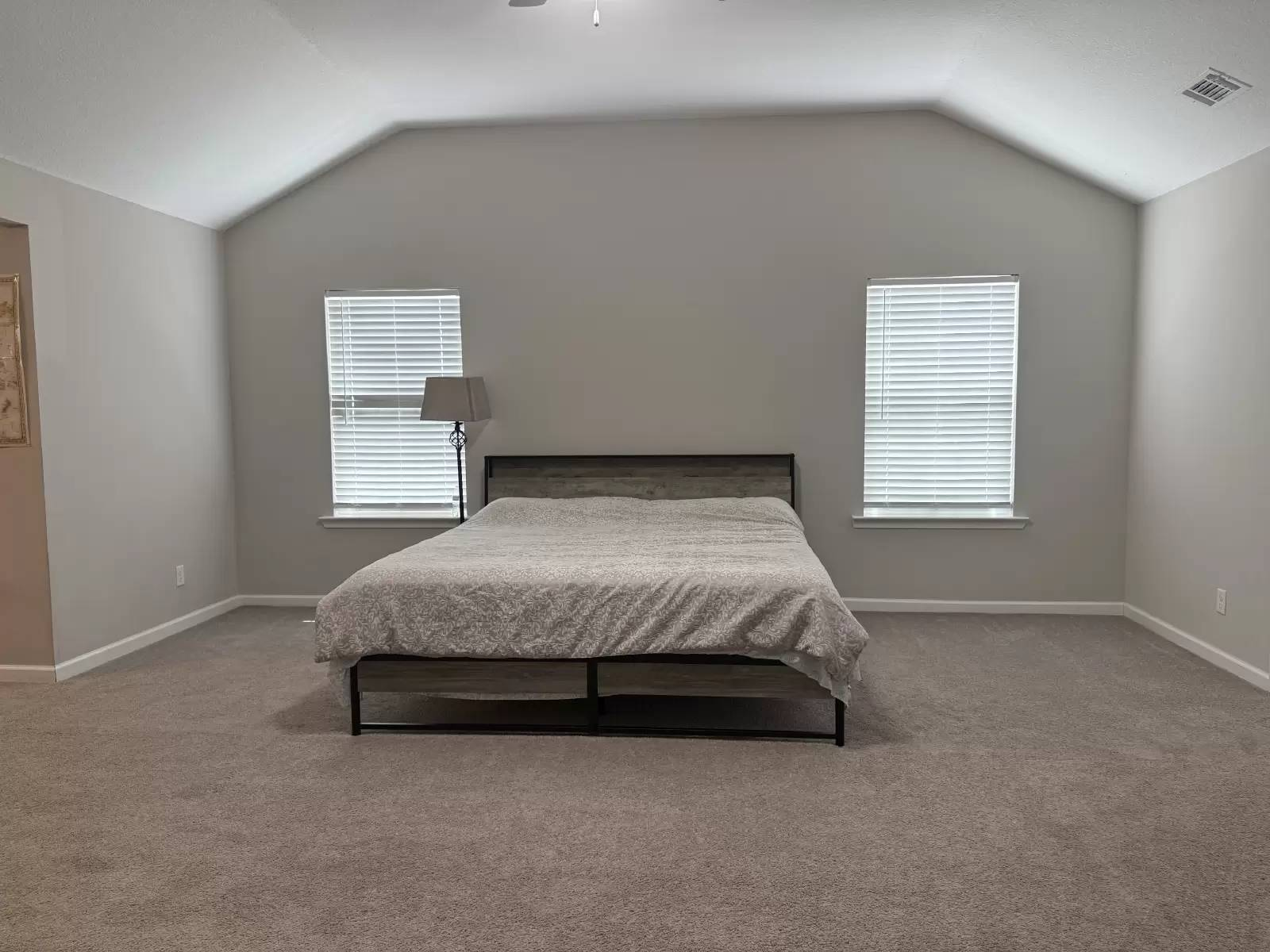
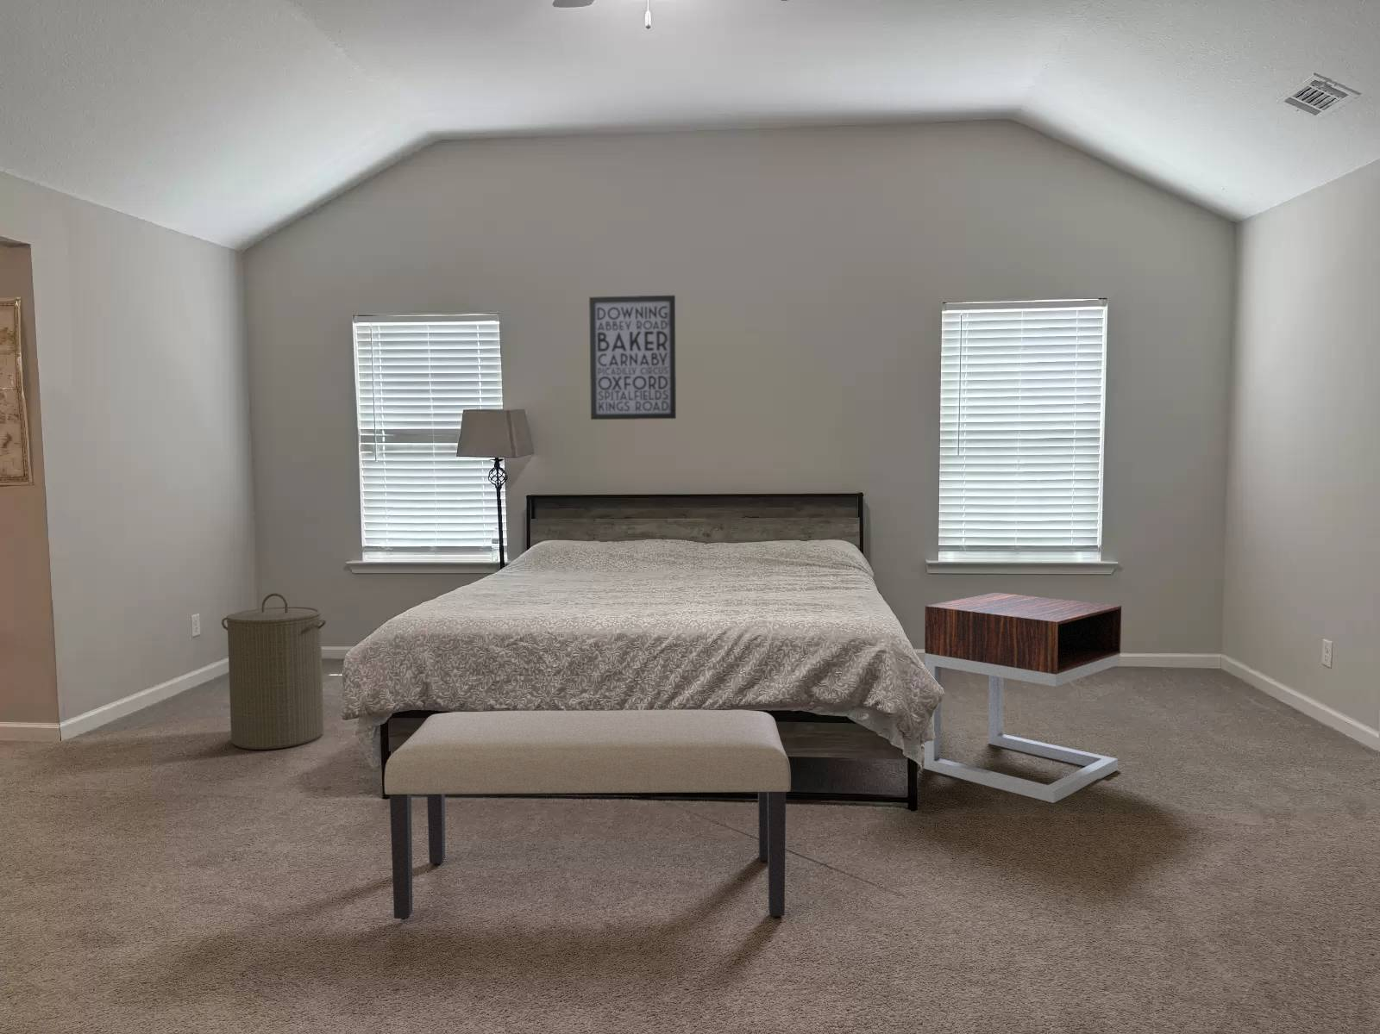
+ laundry hamper (275, 665)
+ wall art (632, 357)
+ nightstand (1024, 681)
+ bench (595, 792)
